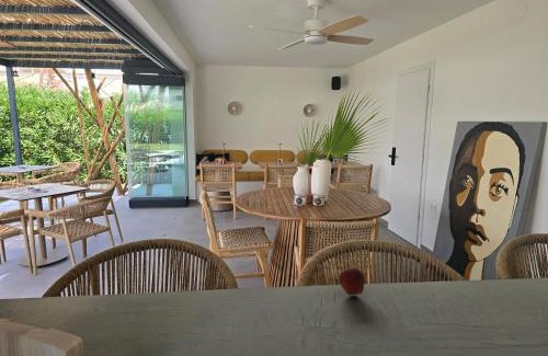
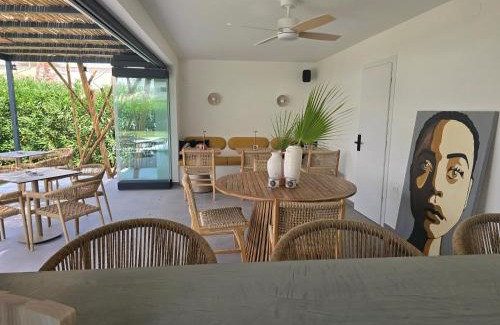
- apple (352, 280)
